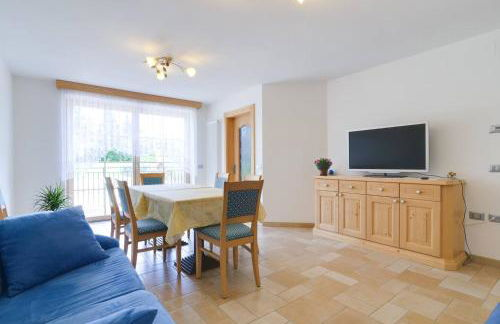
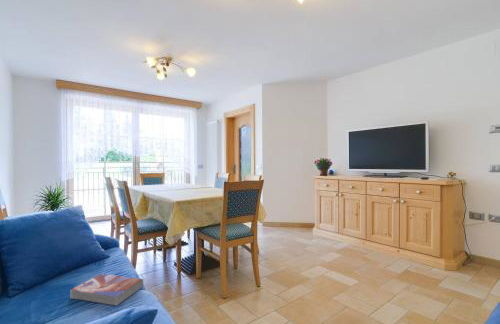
+ textbook (108, 288)
